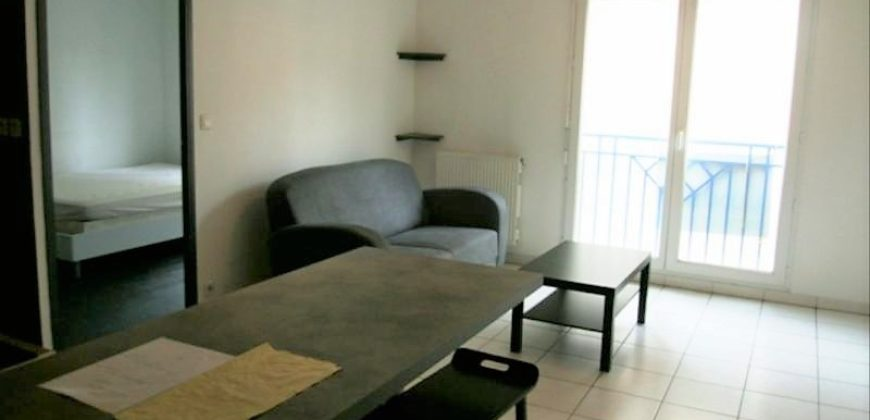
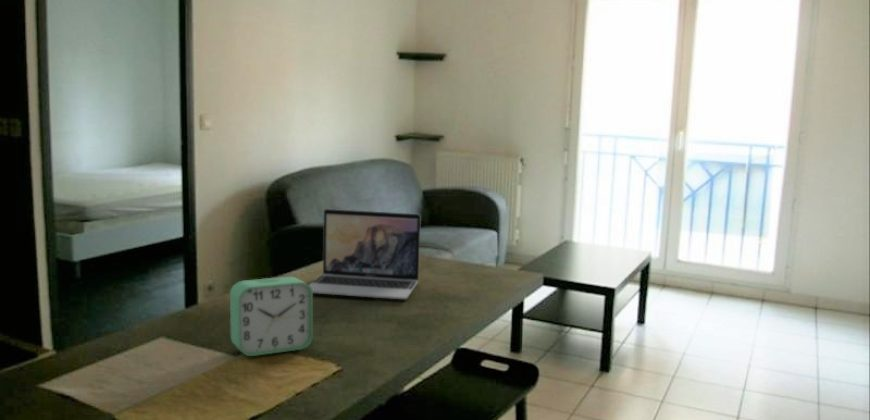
+ laptop (363, 252)
+ alarm clock (271, 314)
